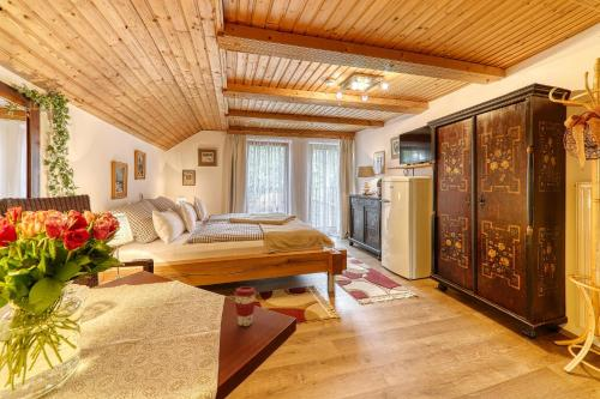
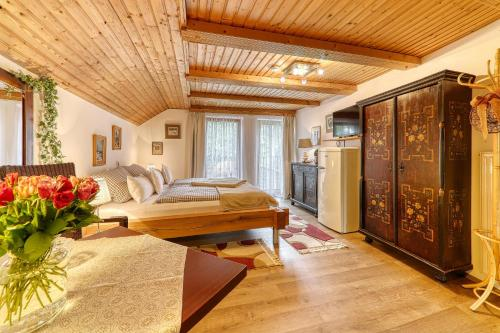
- coffee cup (245, 306)
